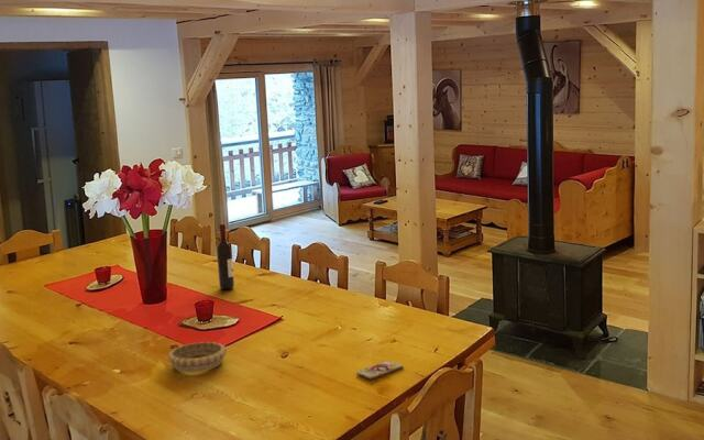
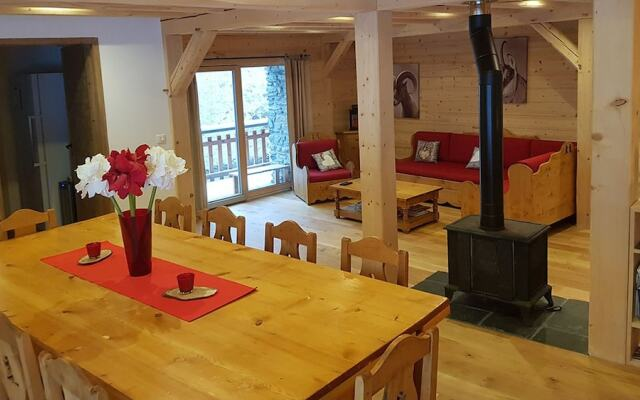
- smartphone (380, 369)
- decorative bowl (197, 355)
- wine bottle (224, 256)
